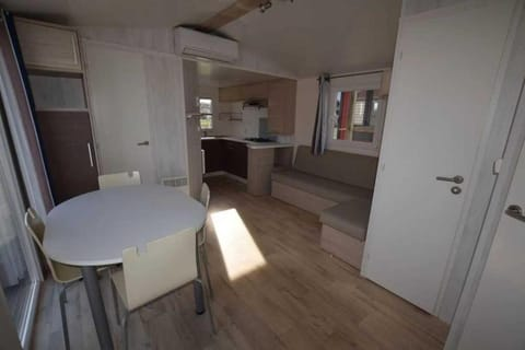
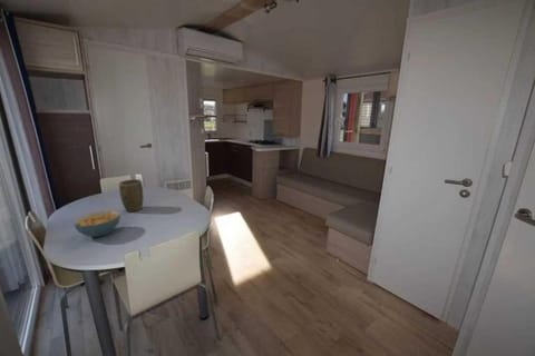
+ plant pot (132, 195)
+ cereal bowl (99, 226)
